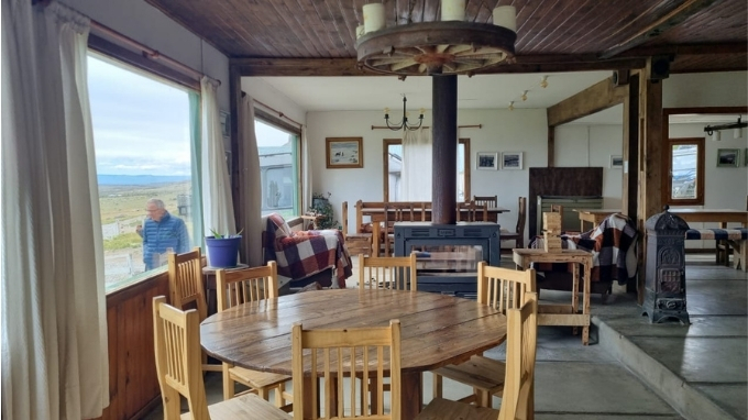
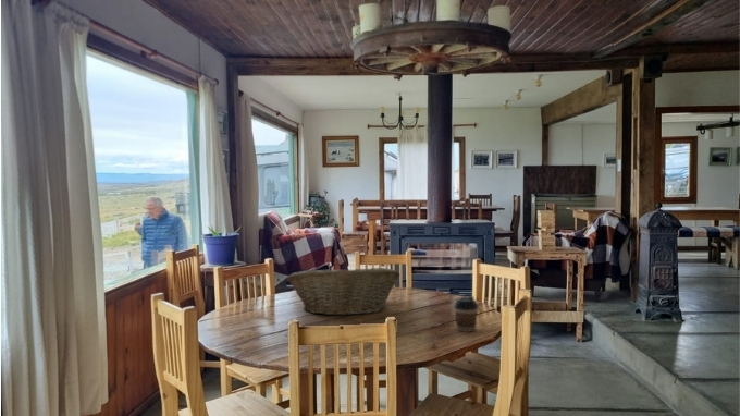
+ coffee cup (466, 313)
+ fruit basket (344, 285)
